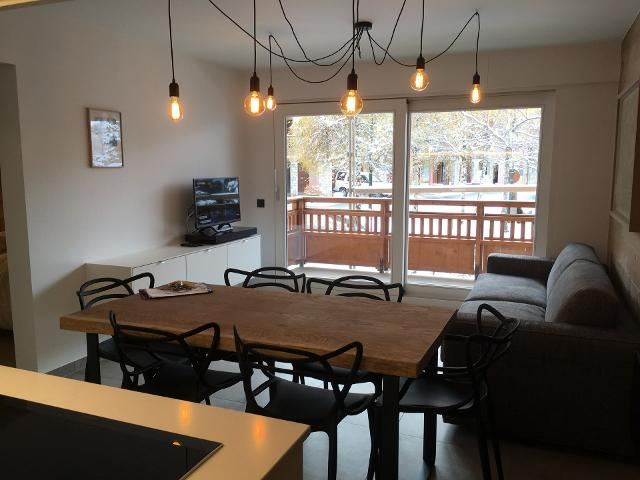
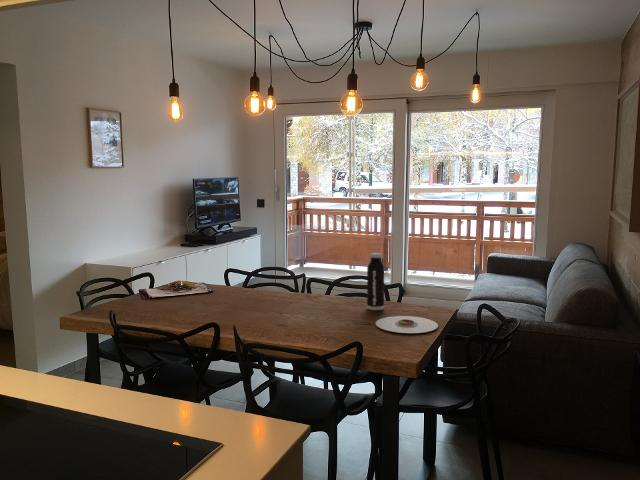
+ plate (406, 322)
+ water bottle (375, 281)
